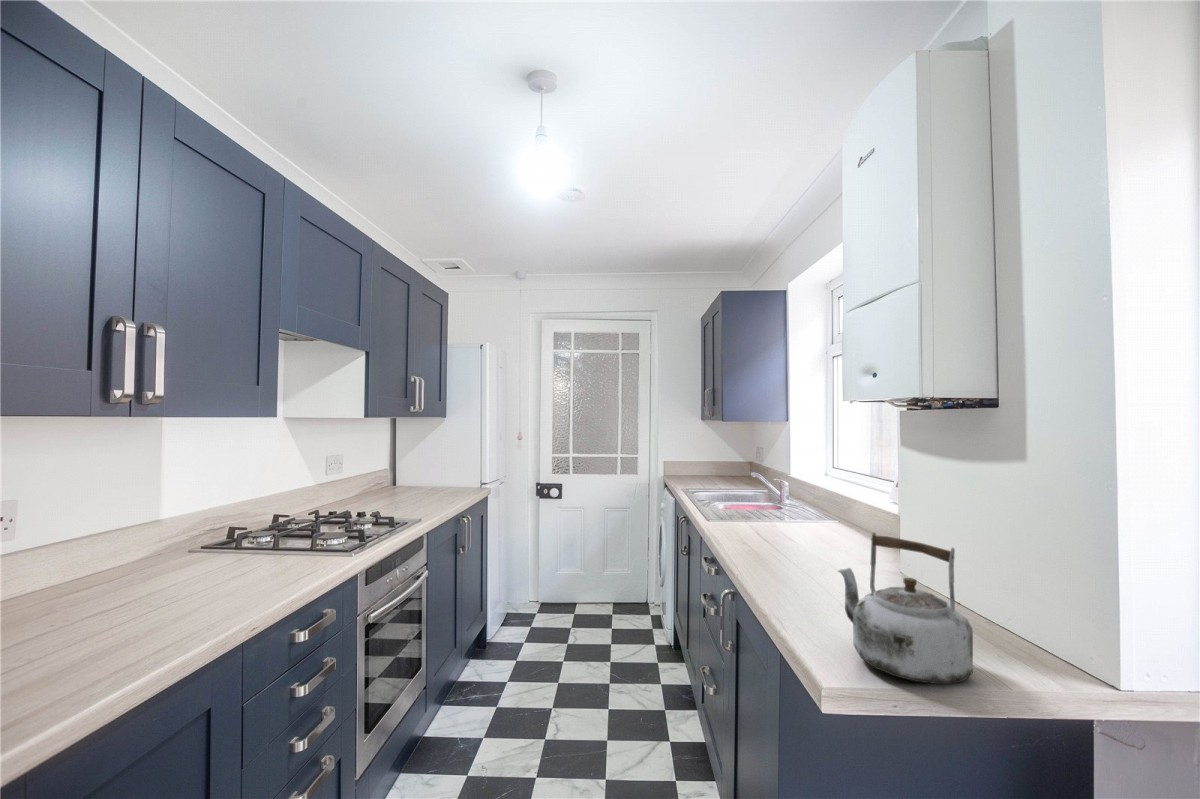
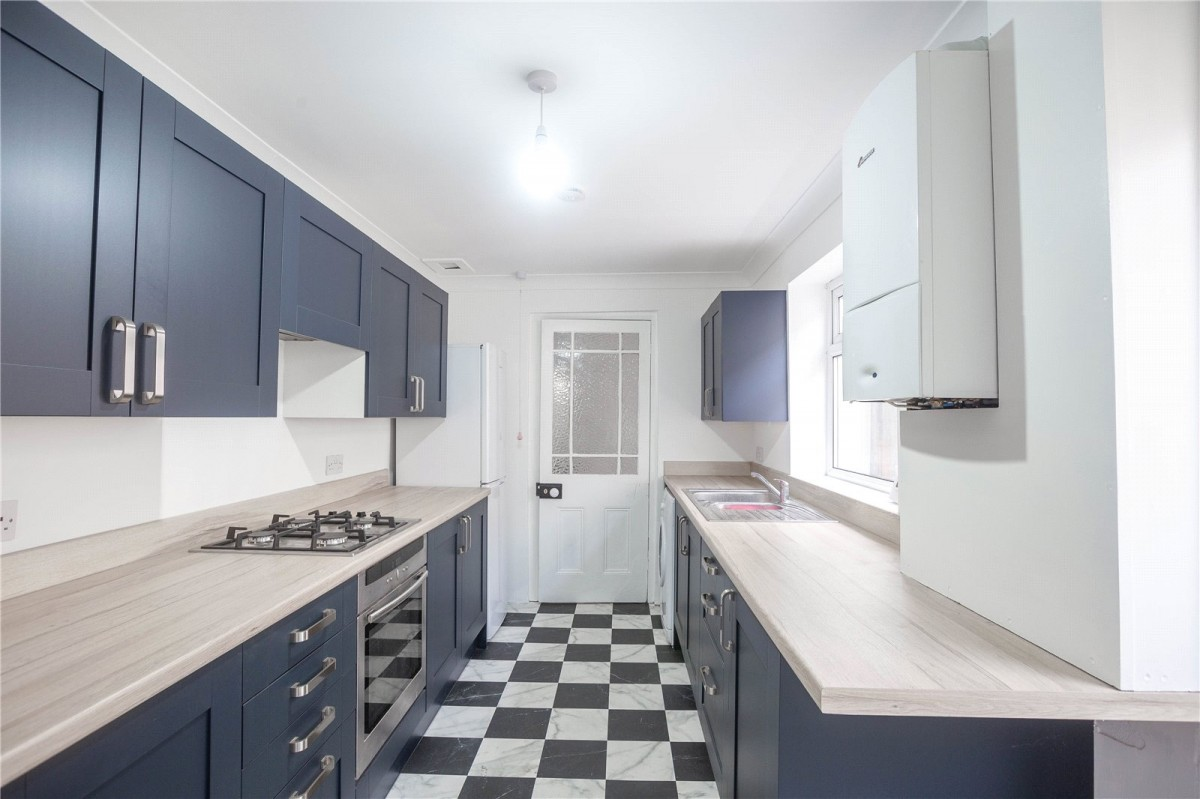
- kettle (896, 598)
